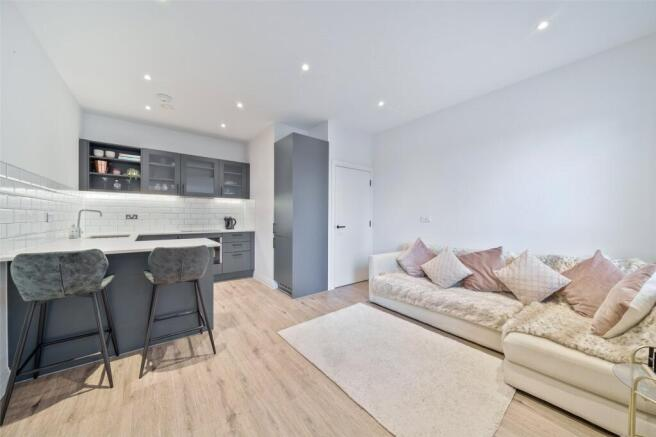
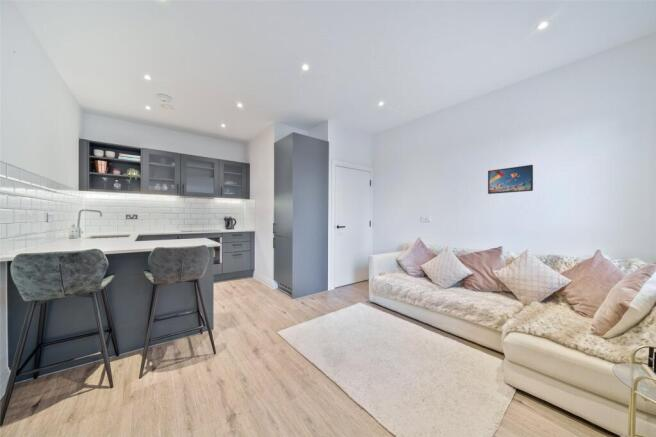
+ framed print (509, 180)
